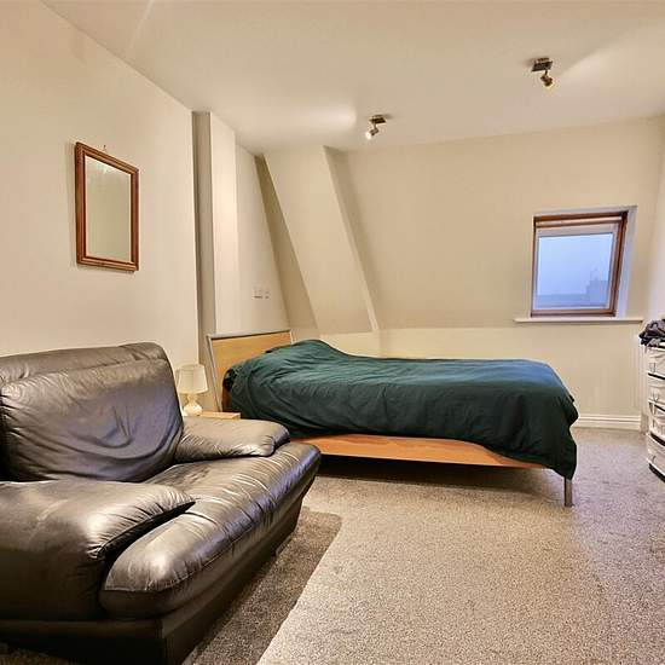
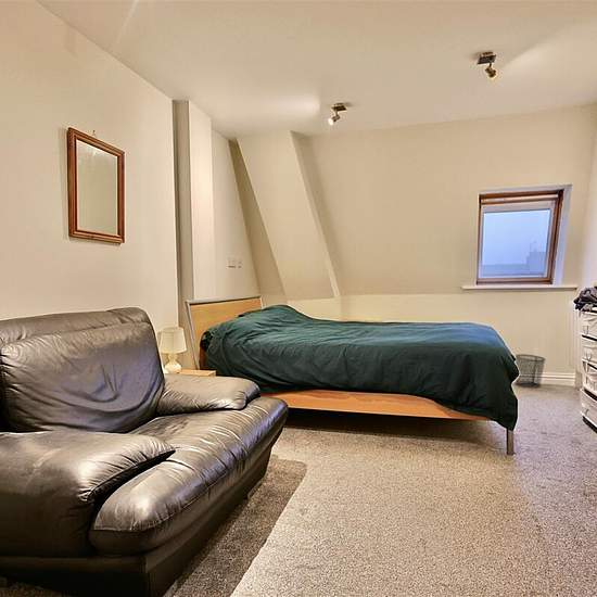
+ waste bin (529, 370)
